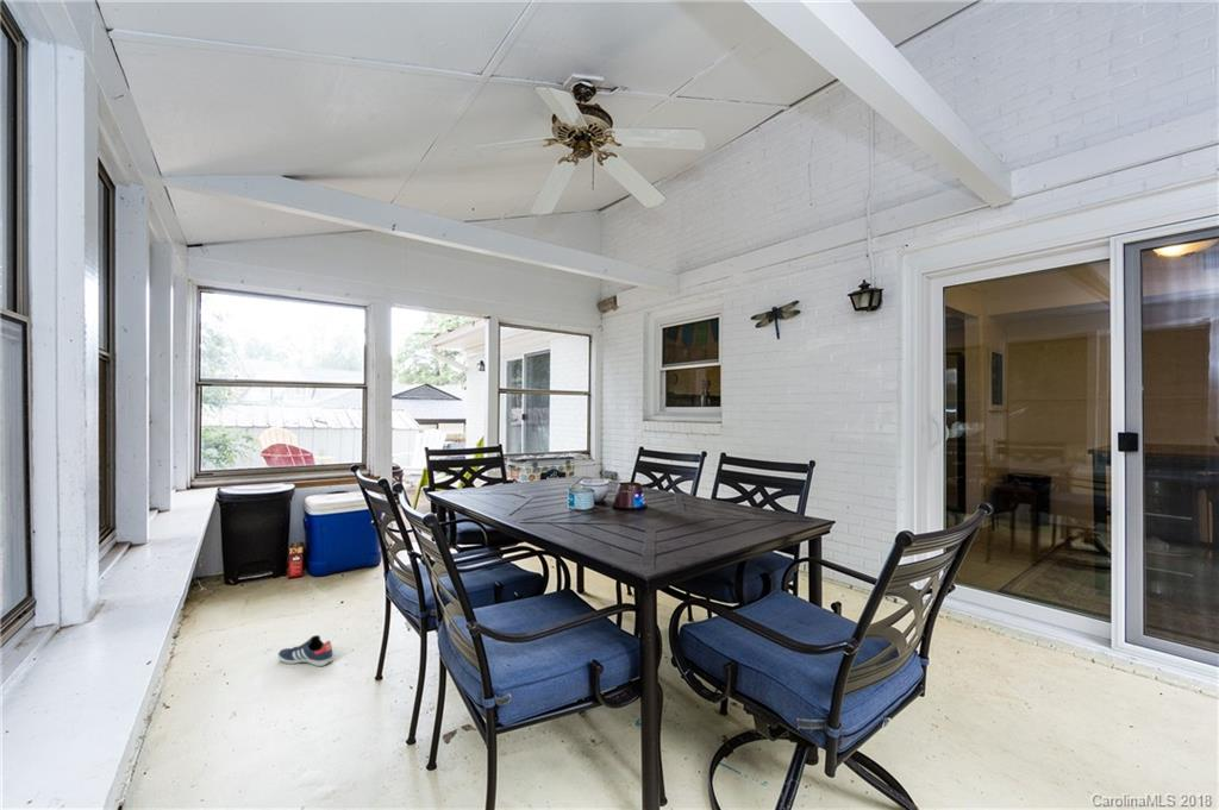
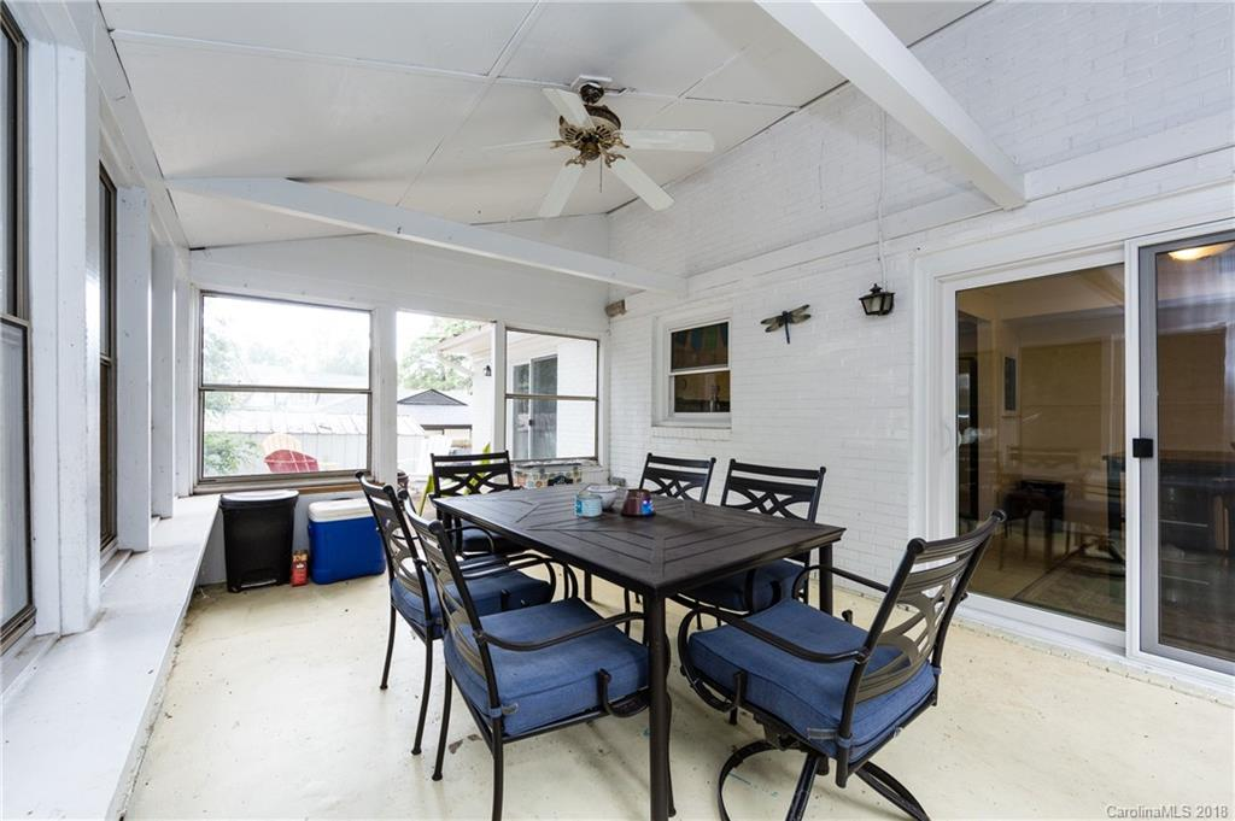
- sneaker (306, 647)
